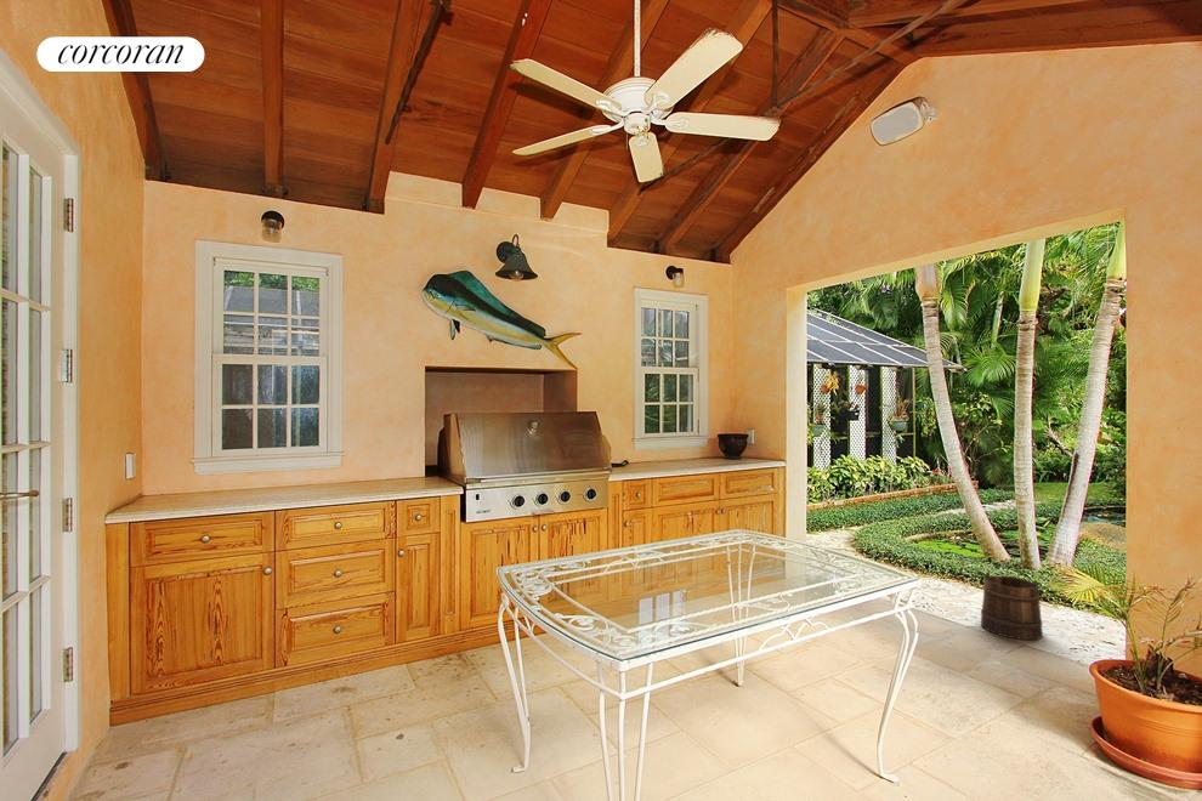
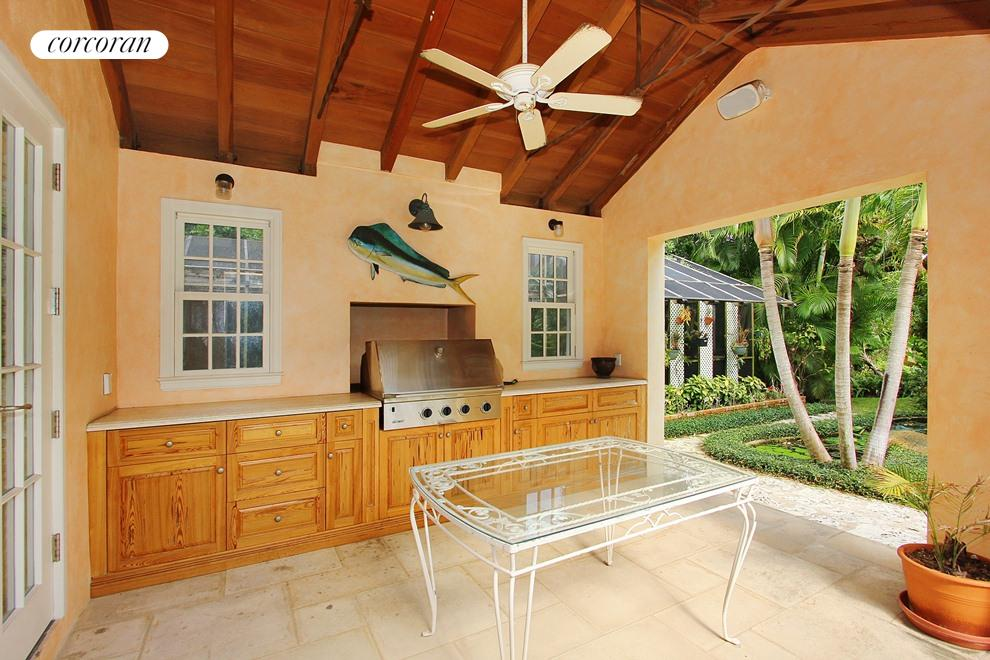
- bucket (1010, 602)
